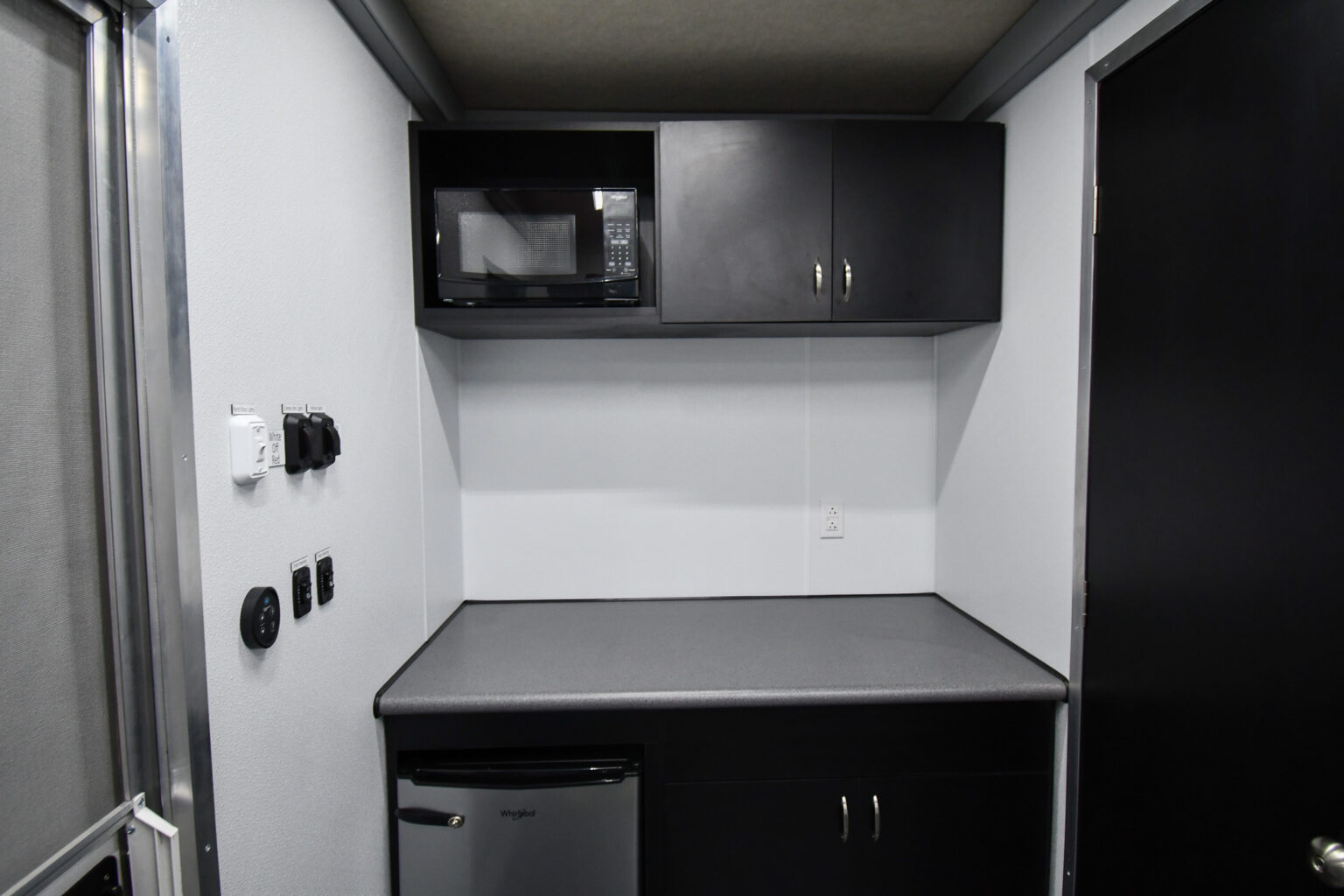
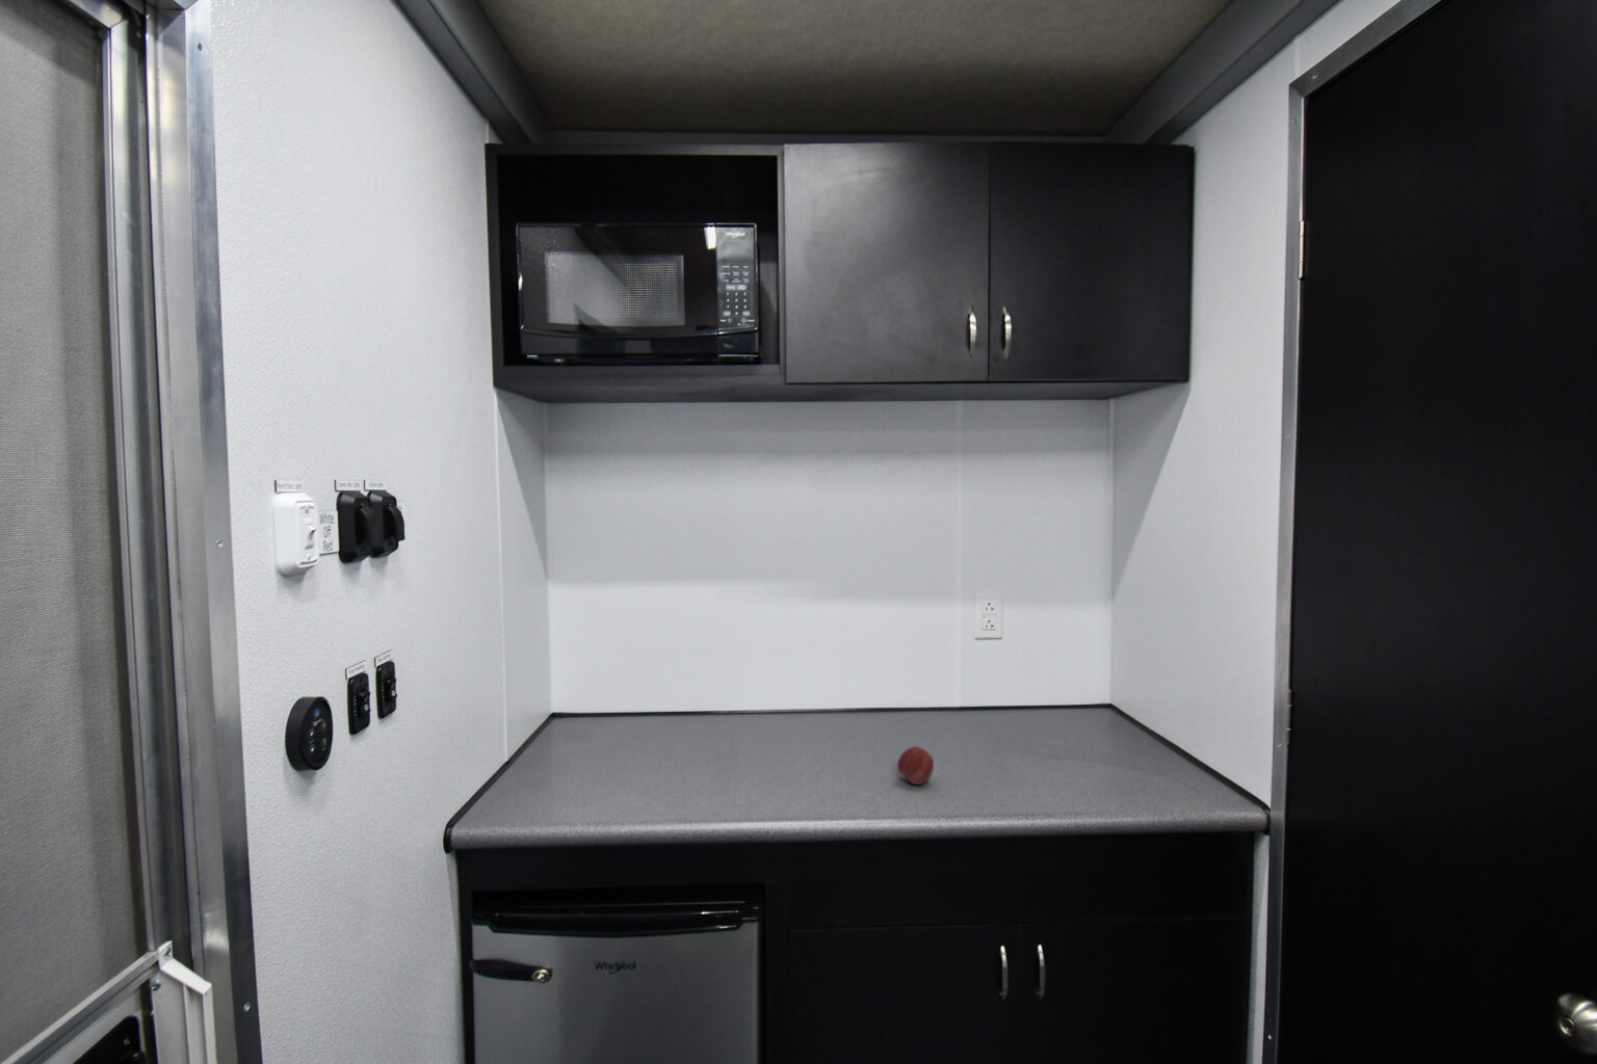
+ apple (915, 765)
